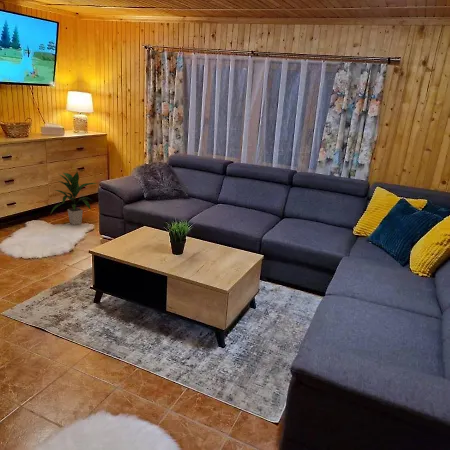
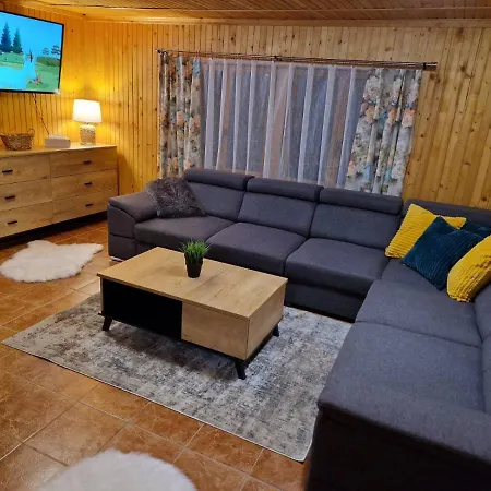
- indoor plant (72, 196)
